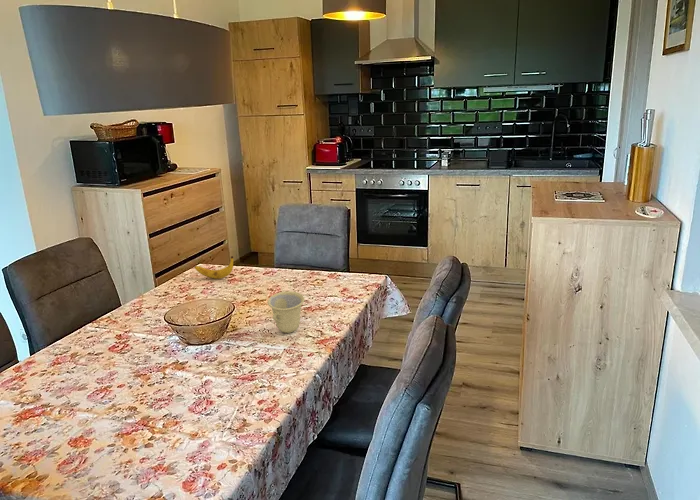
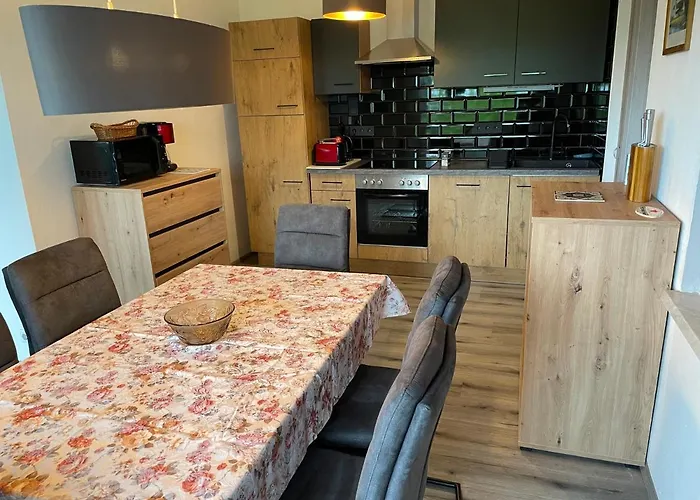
- cup (287, 314)
- banana (214, 270)
